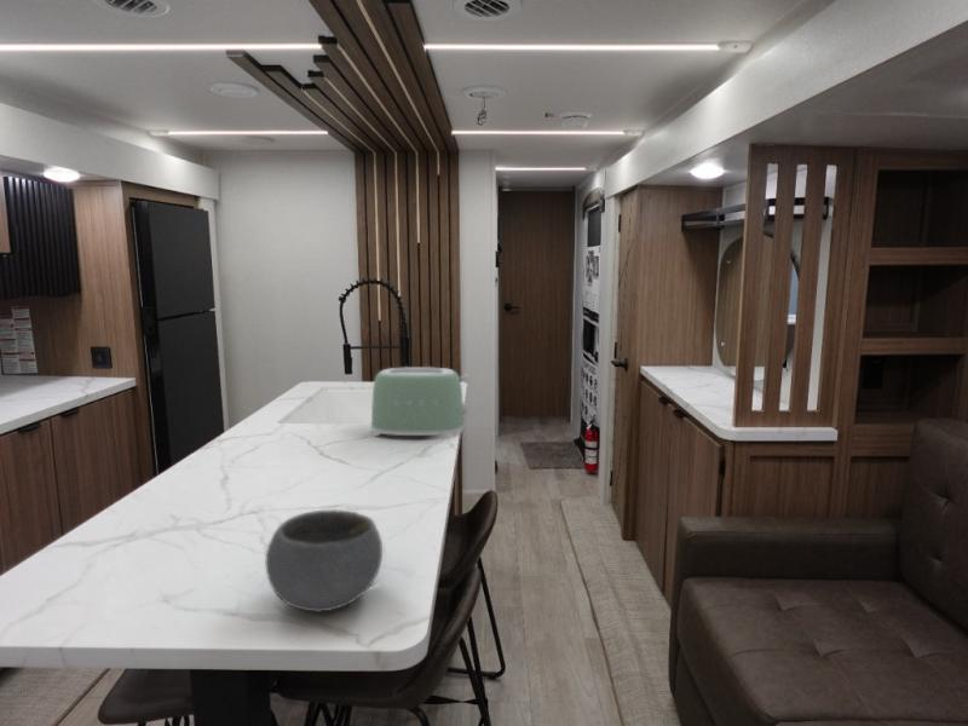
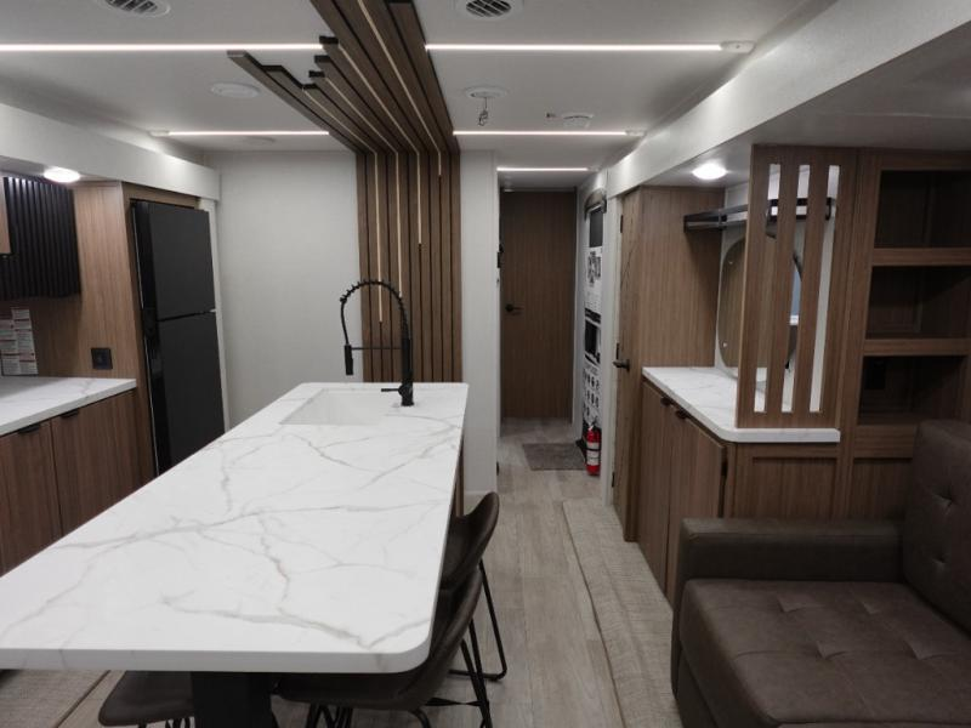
- toaster (417, 399)
- bowl (325, 561)
